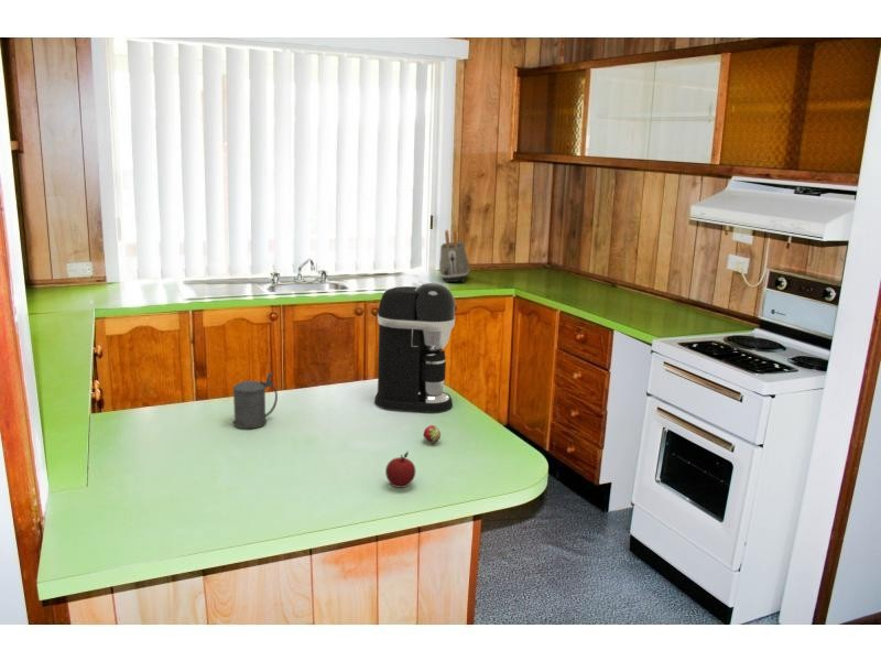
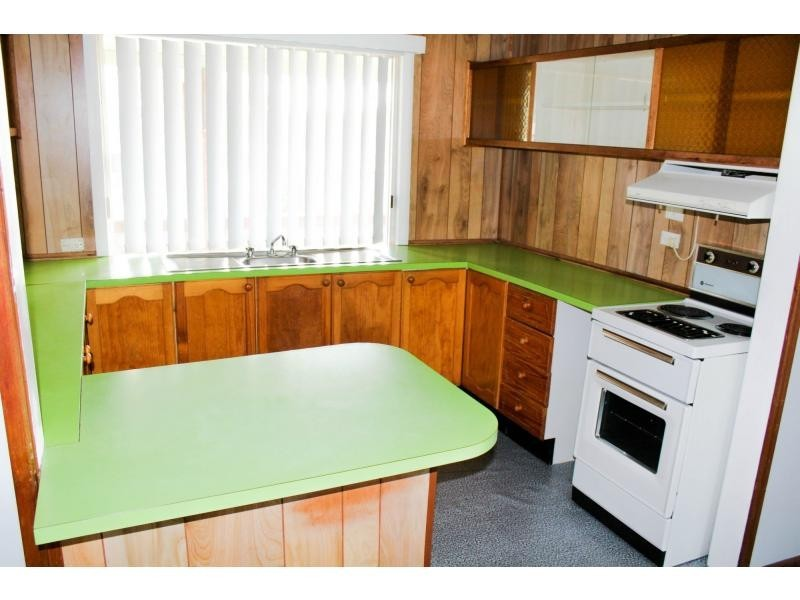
- coffee maker (415, 344)
- fruit (431, 432)
- beer stein (255, 398)
- apple (400, 468)
- toaster (455, 254)
